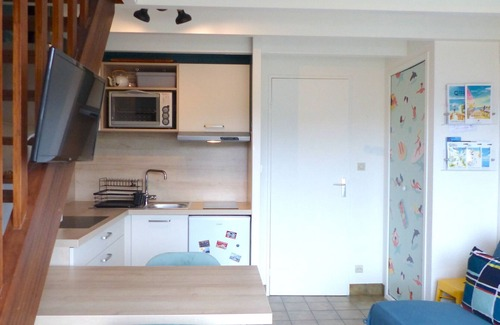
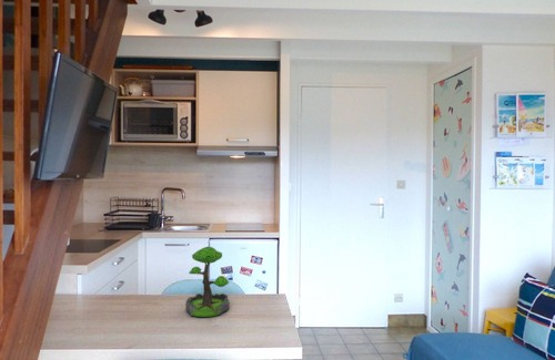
+ plant (208, 277)
